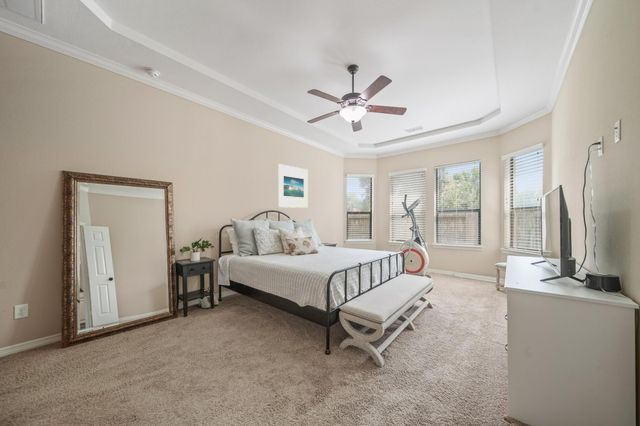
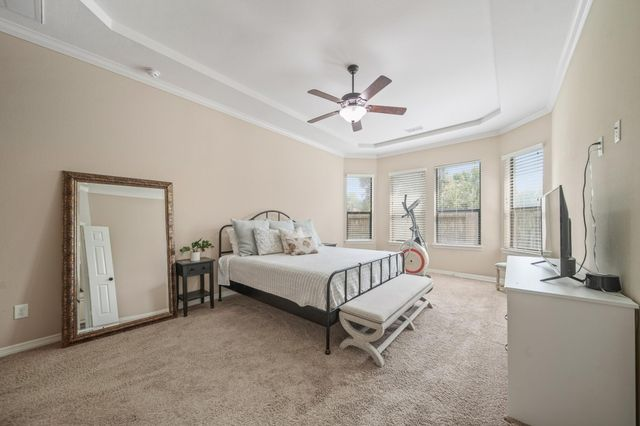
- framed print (293, 187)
- boots (208, 297)
